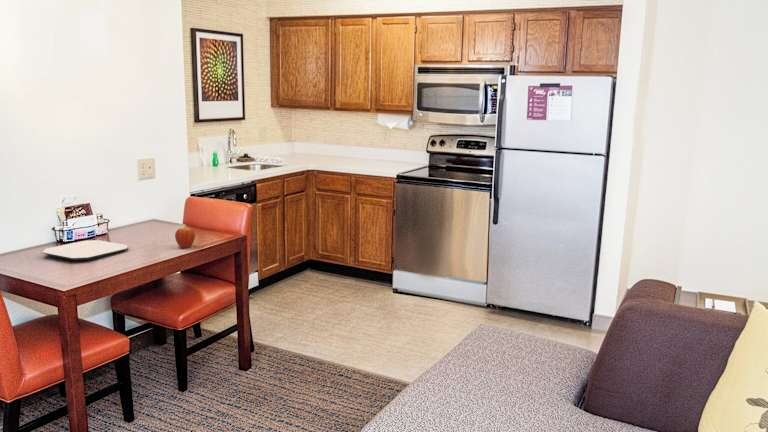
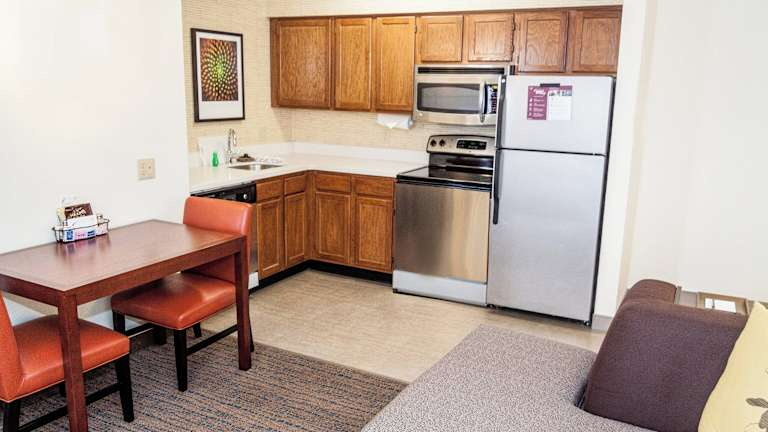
- fruit (185, 236)
- plate (86, 250)
